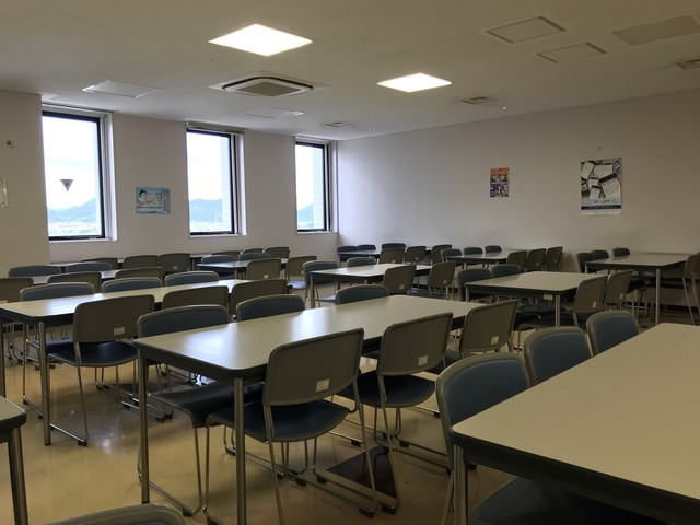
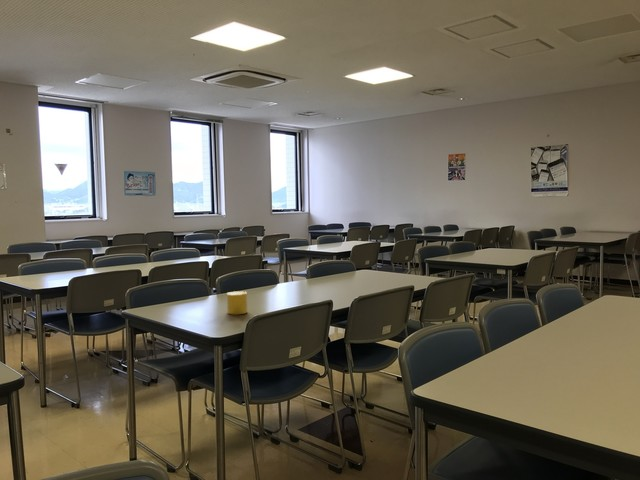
+ cup (237, 302)
